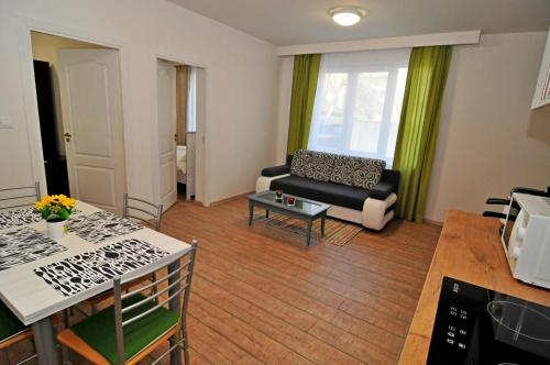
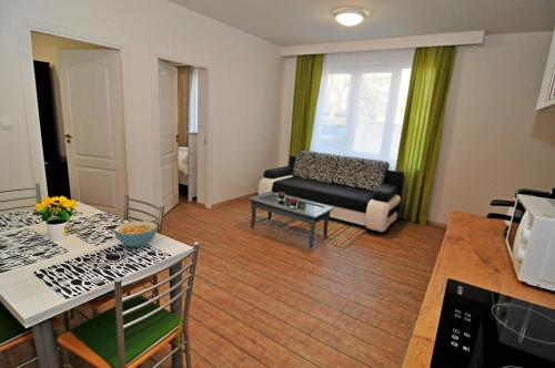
+ cereal bowl (137, 236)
